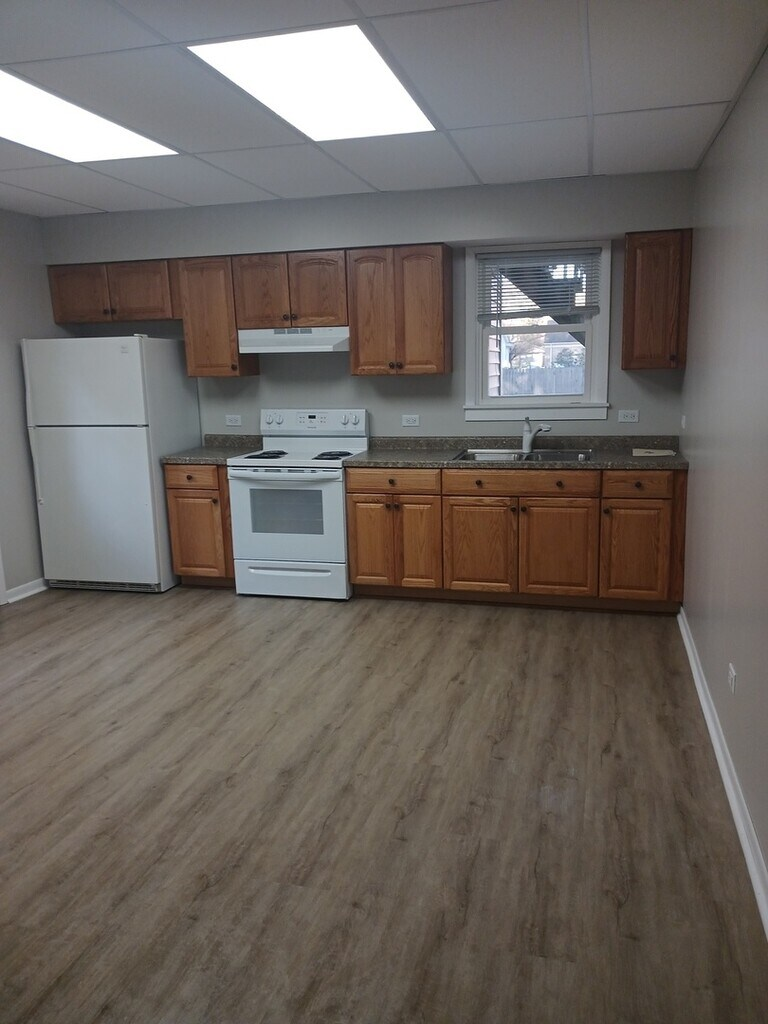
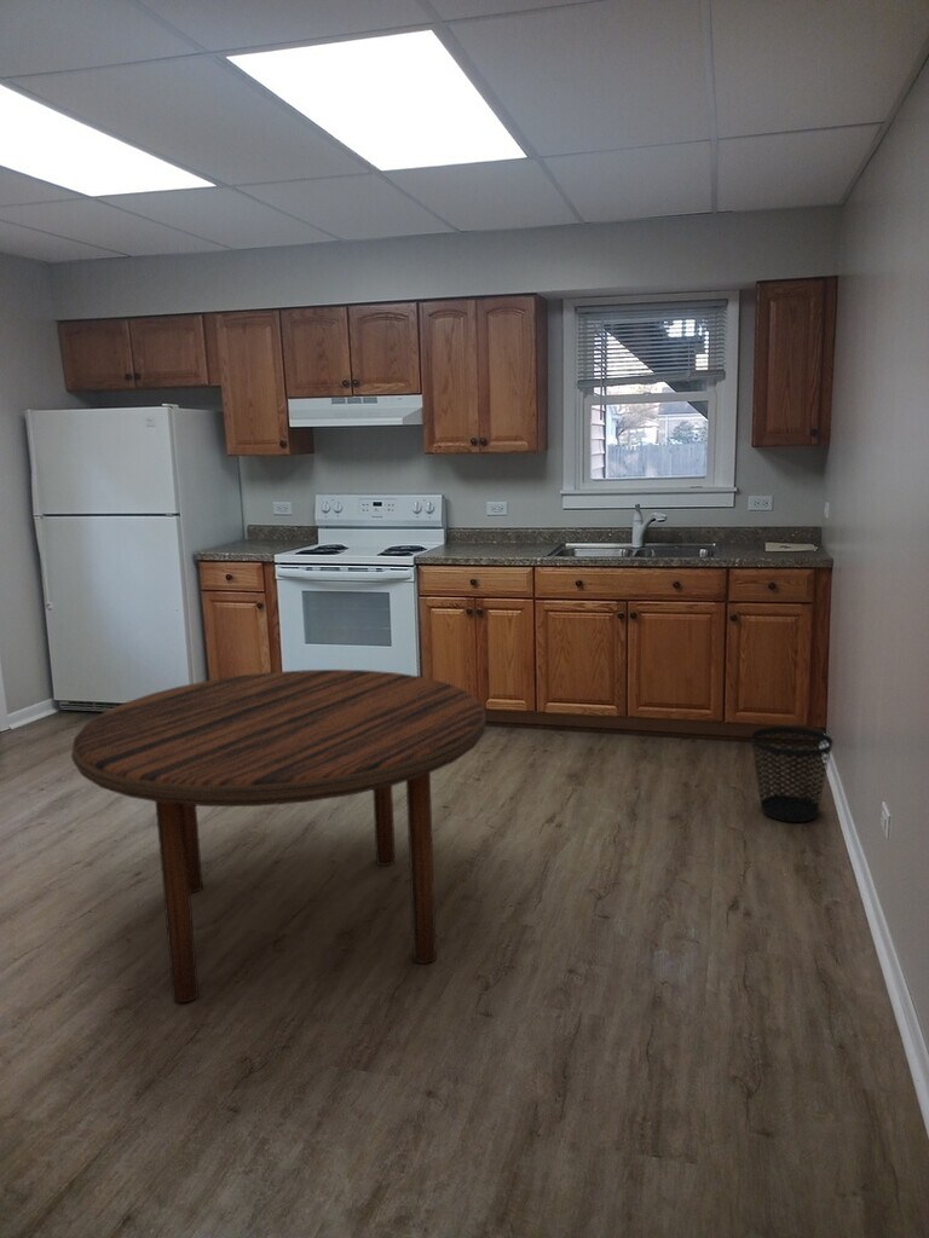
+ wastebasket (790, 776)
+ dining table (290, 803)
